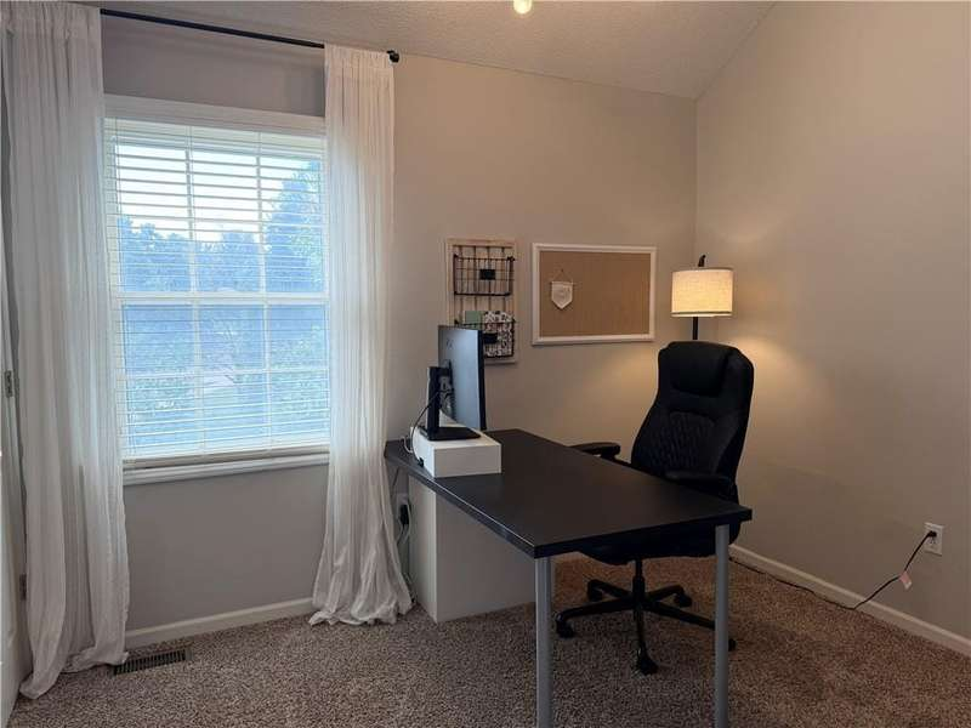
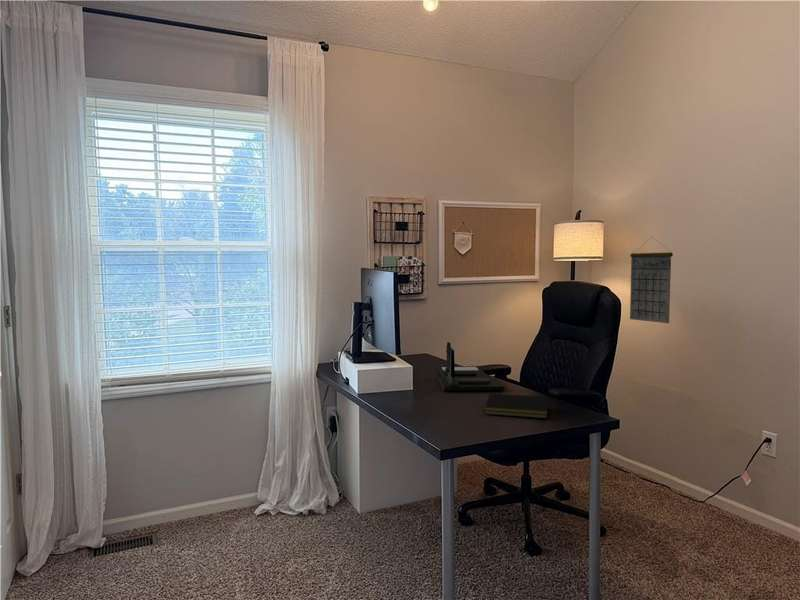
+ desk organizer (465, 366)
+ calendar (650, 279)
+ notepad (516, 405)
